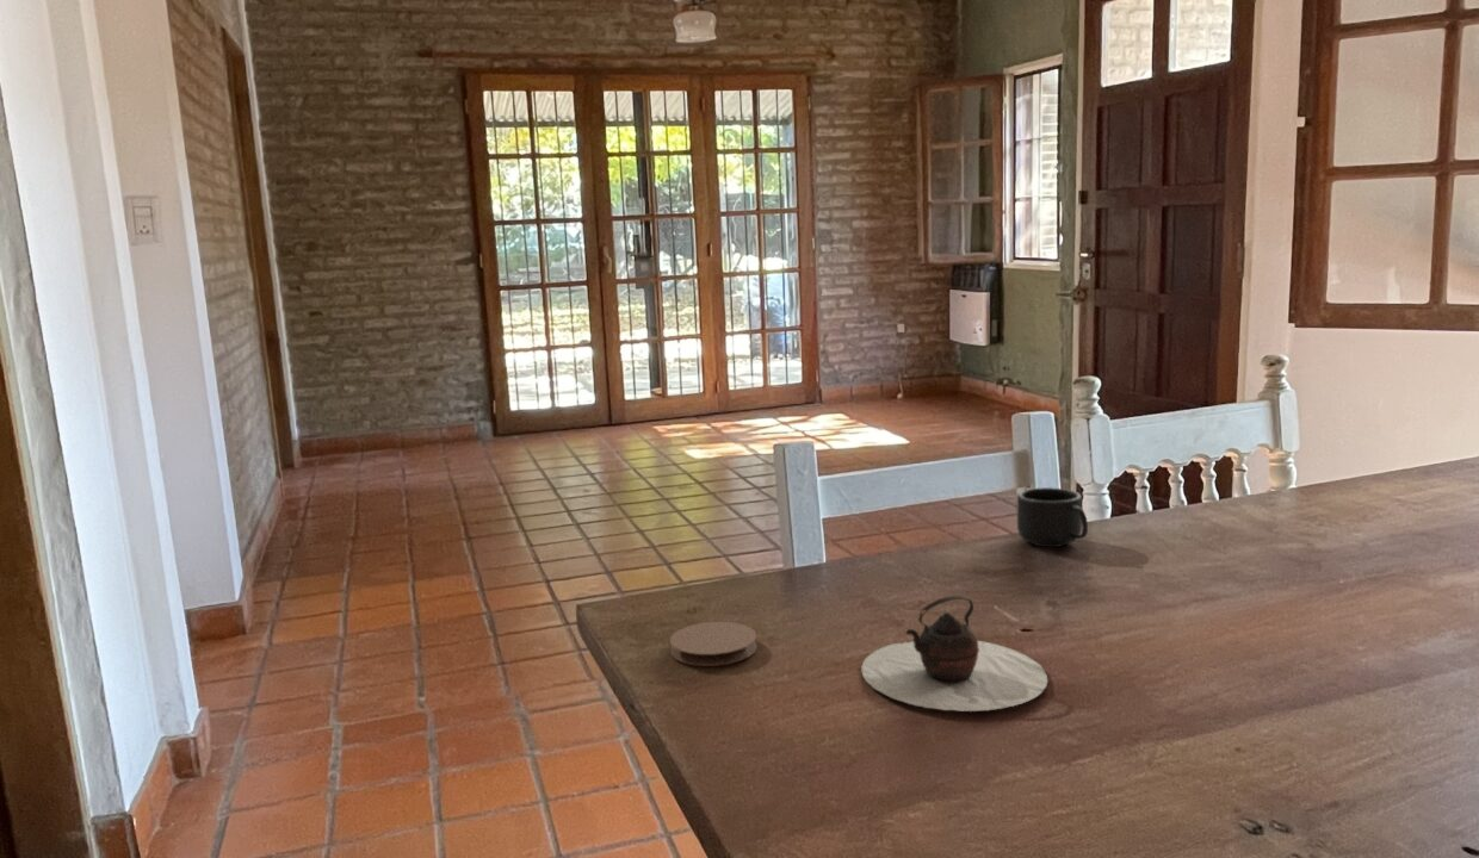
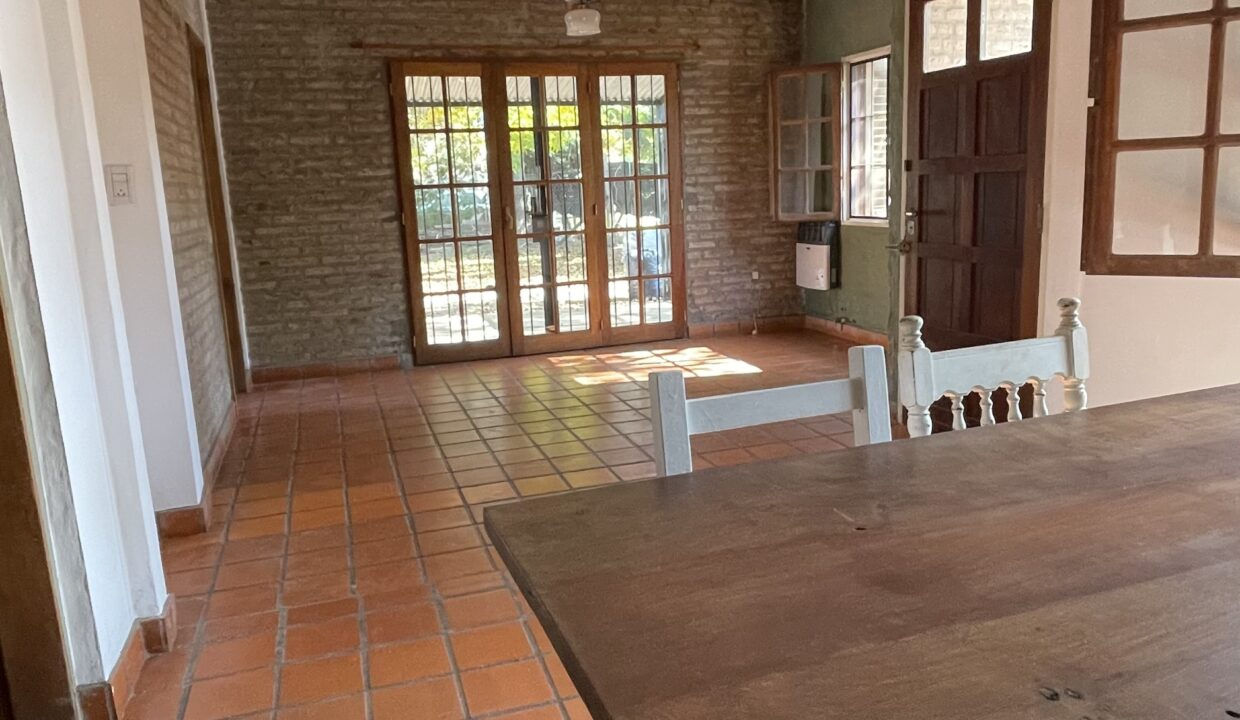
- teapot (952, 633)
- mug (1056, 520)
- coaster (713, 642)
